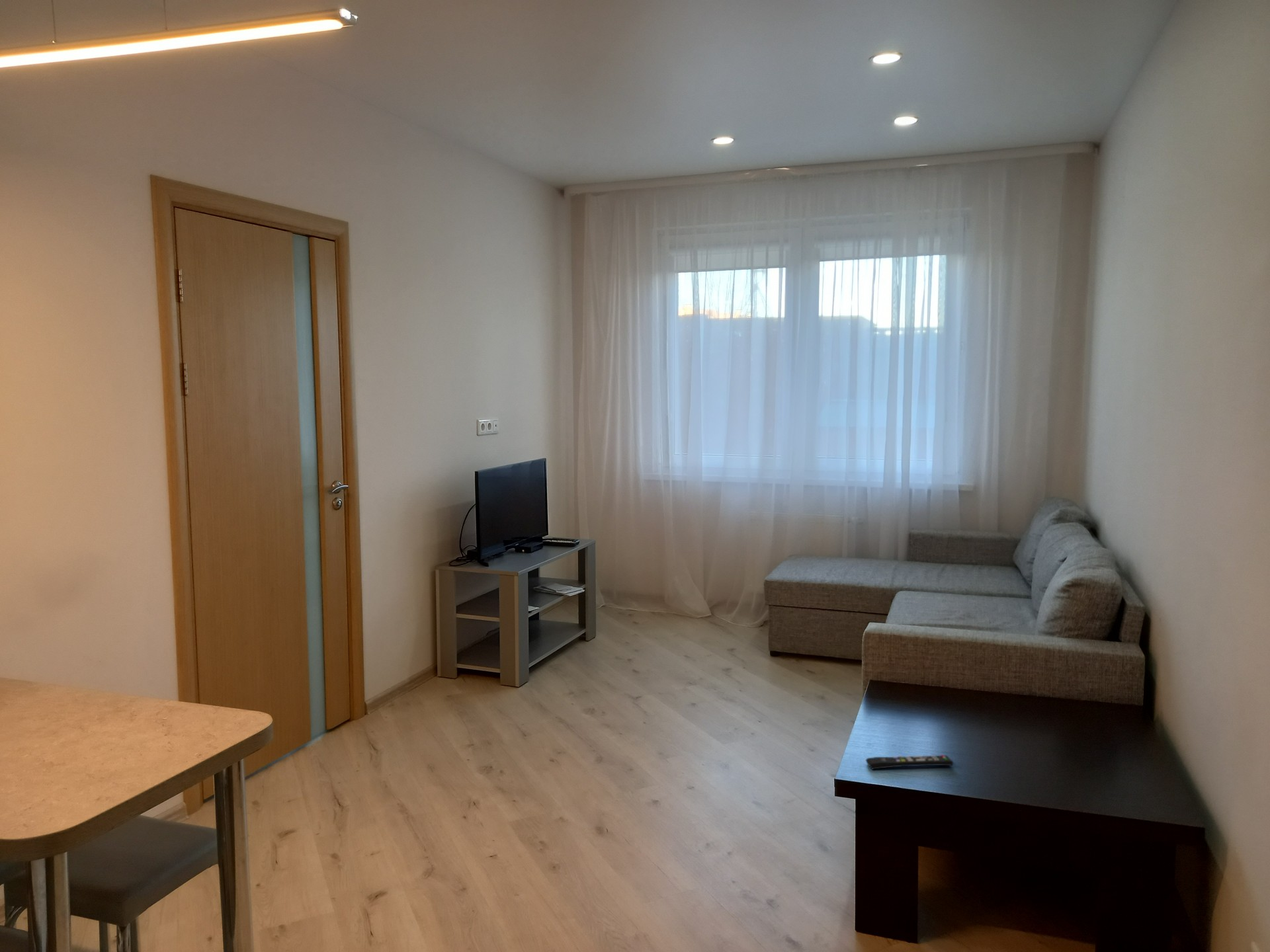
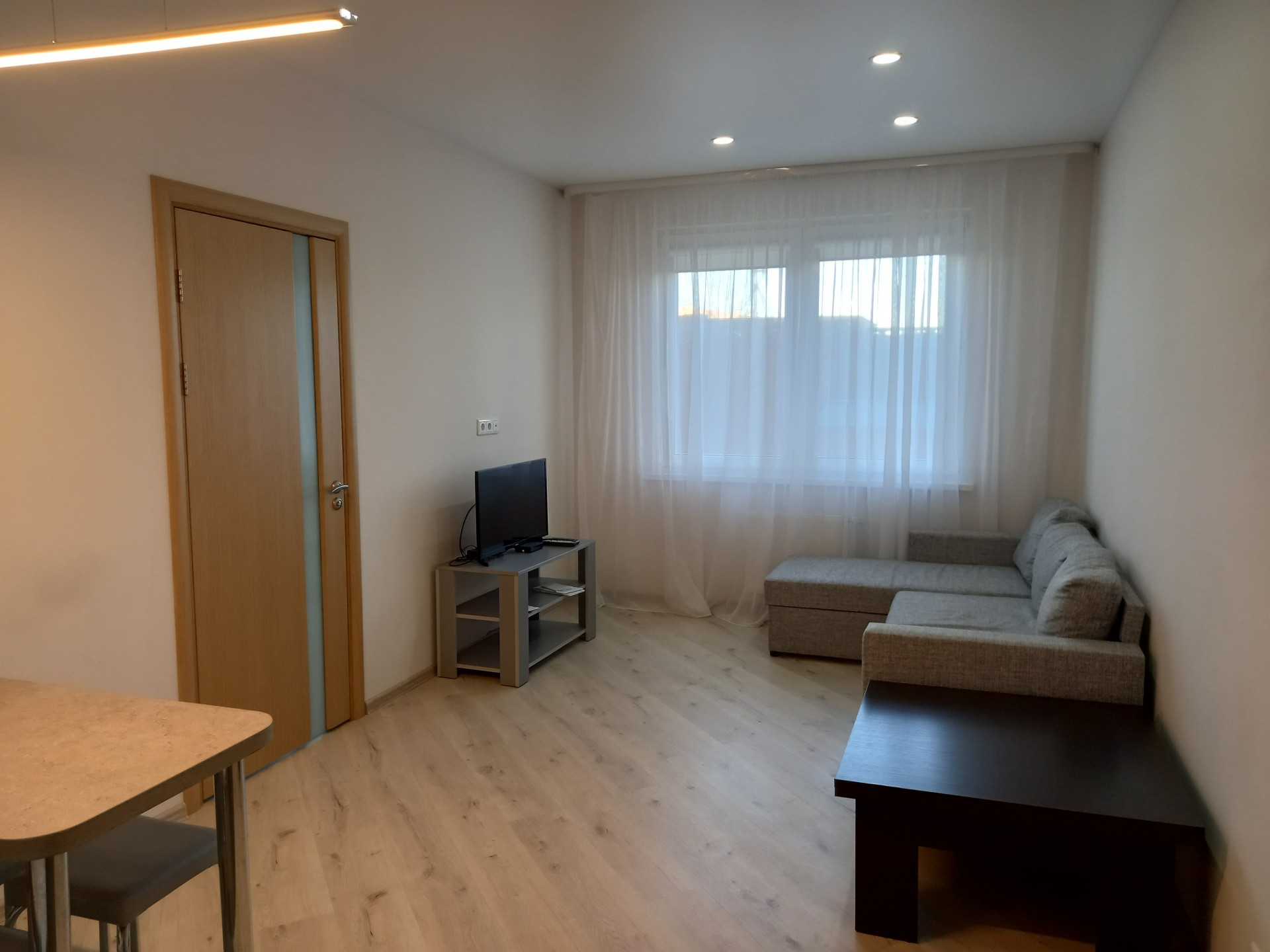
- remote control (909, 762)
